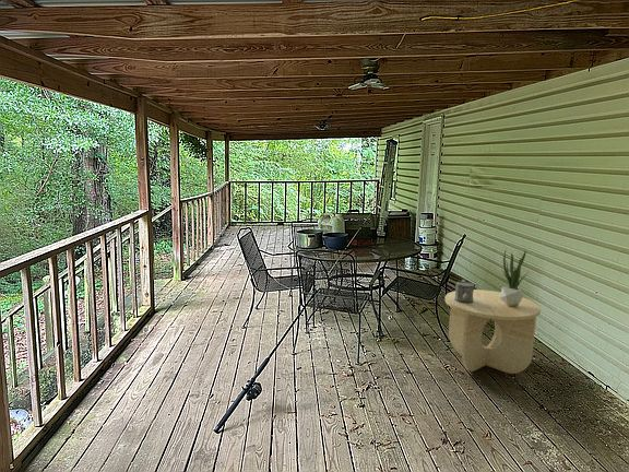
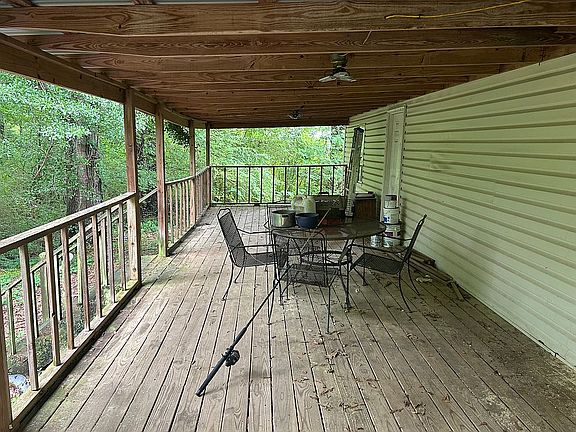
- side table (494, 333)
- potted plant (512, 276)
- watering can (465, 292)
